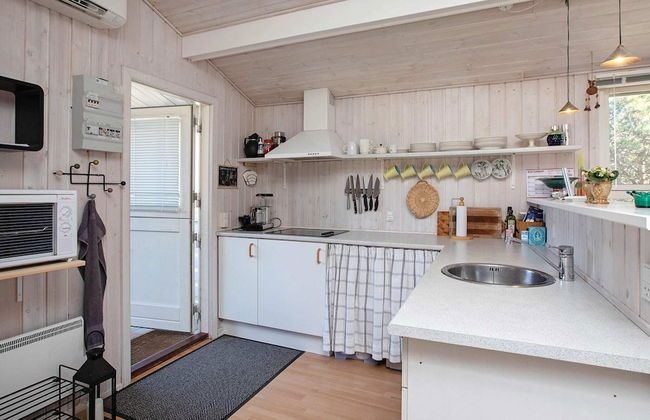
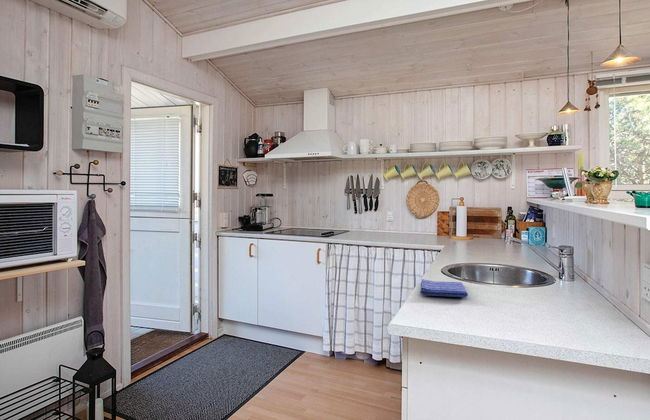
+ dish towel (442, 286)
